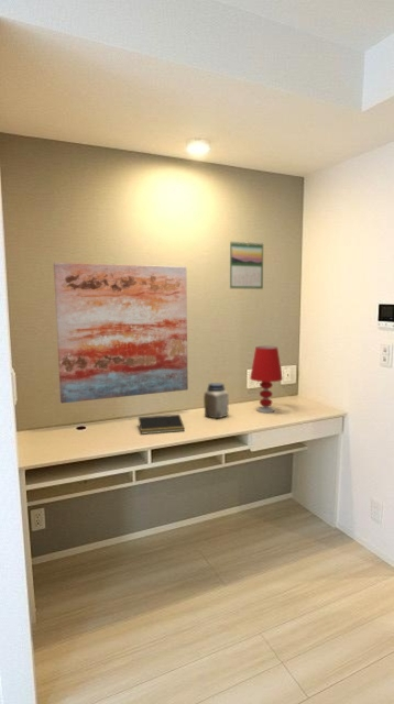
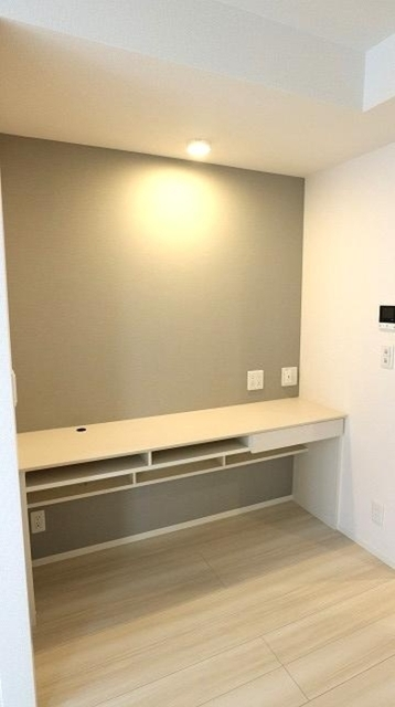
- jar (216, 399)
- wall art (125, 331)
- calendar (247, 264)
- notepad (161, 424)
- table lamp (265, 378)
